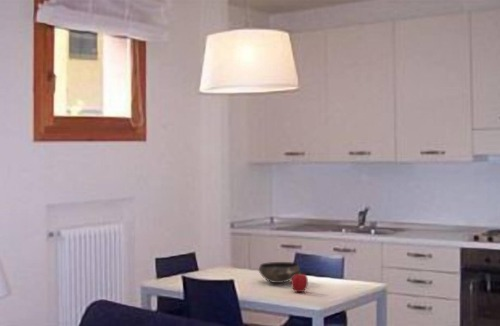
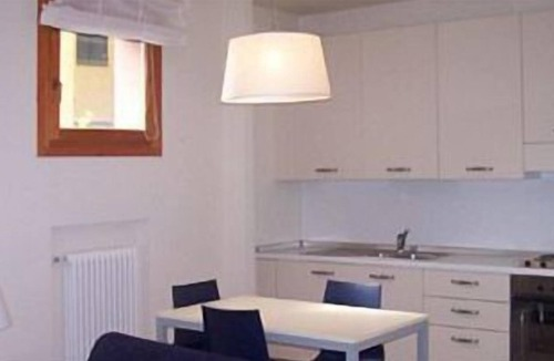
- fruit (299, 282)
- bowl (279, 273)
